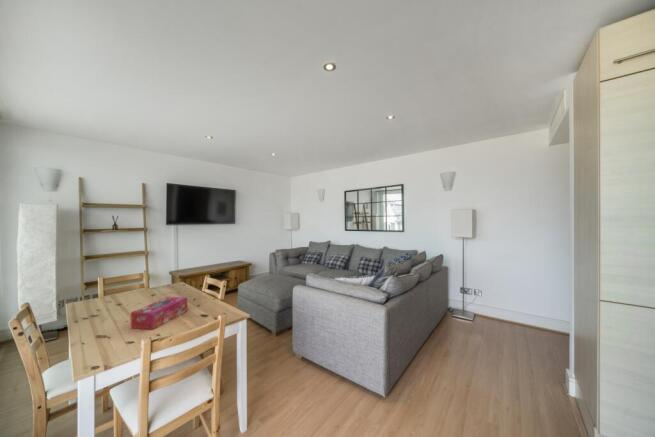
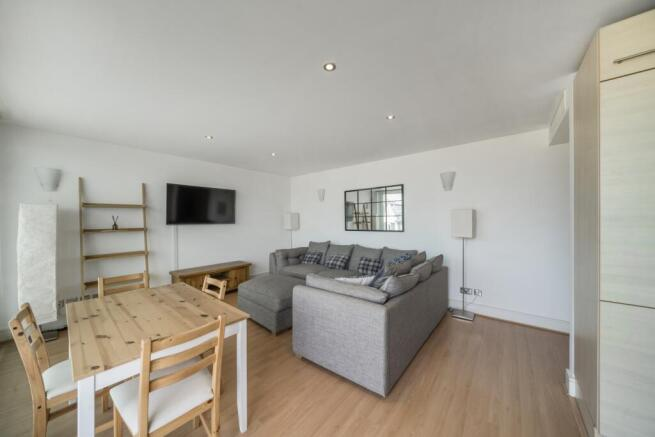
- tissue box (161, 311)
